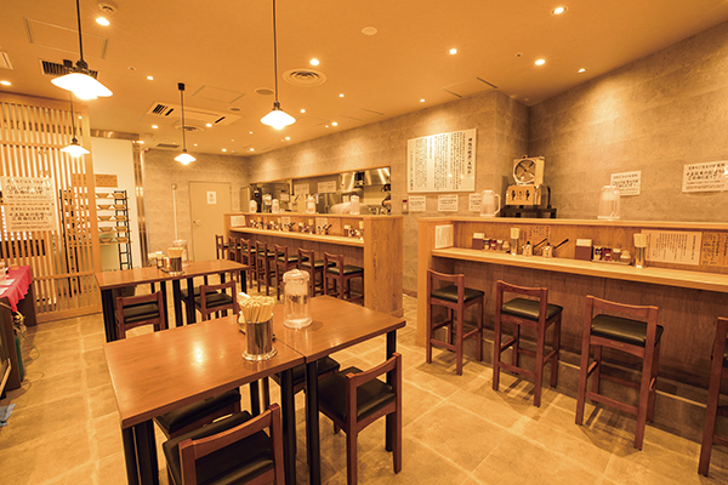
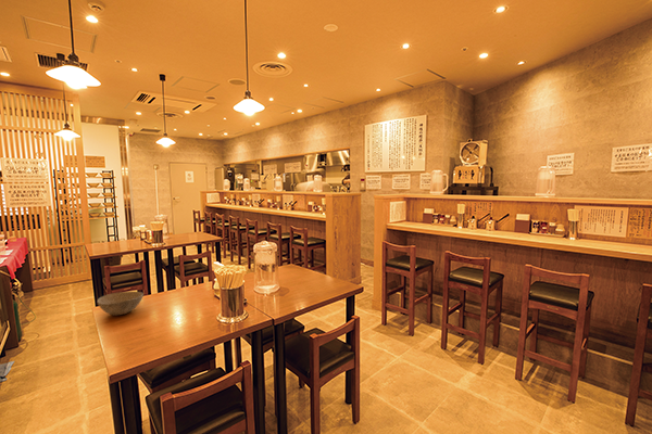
+ soup bowl (121, 304)
